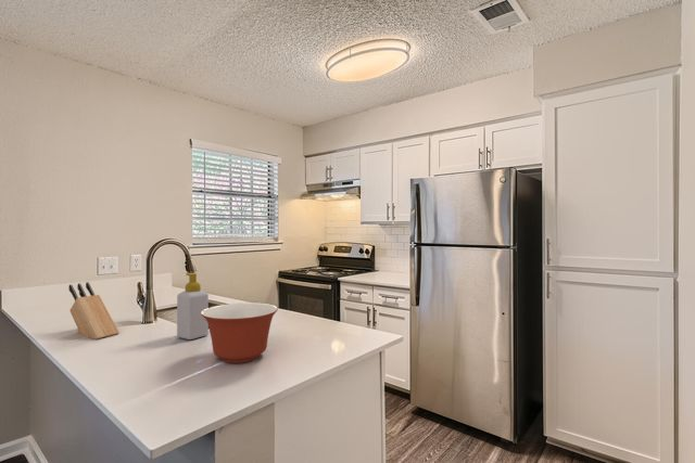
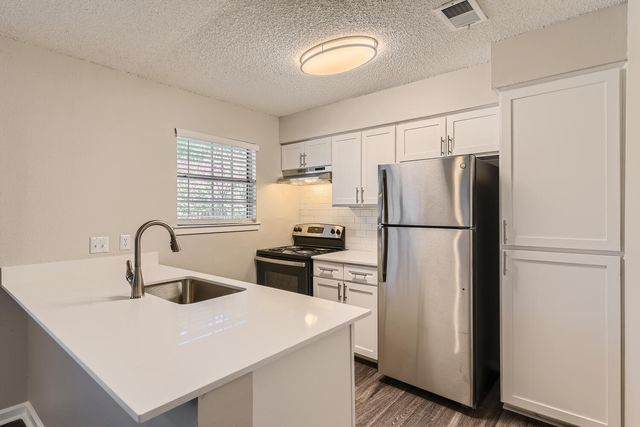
- soap bottle (192, 305)
- mixing bowl (240, 333)
- knife block (91, 308)
